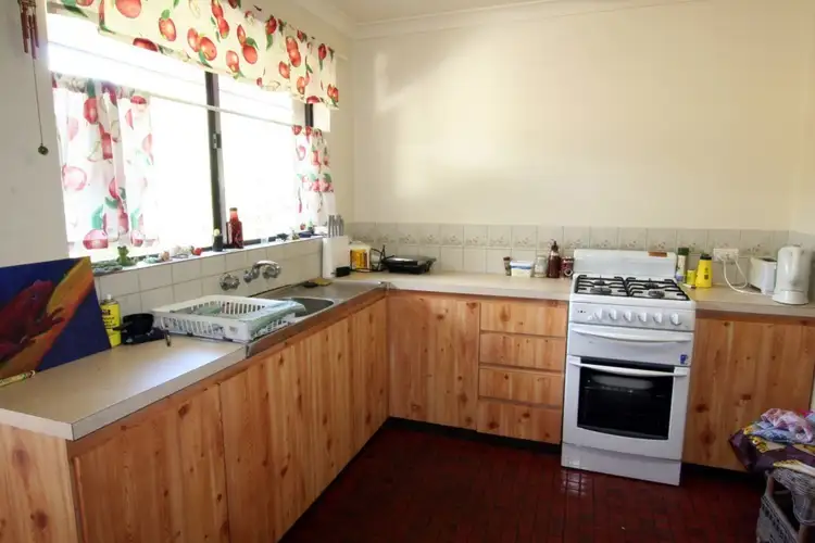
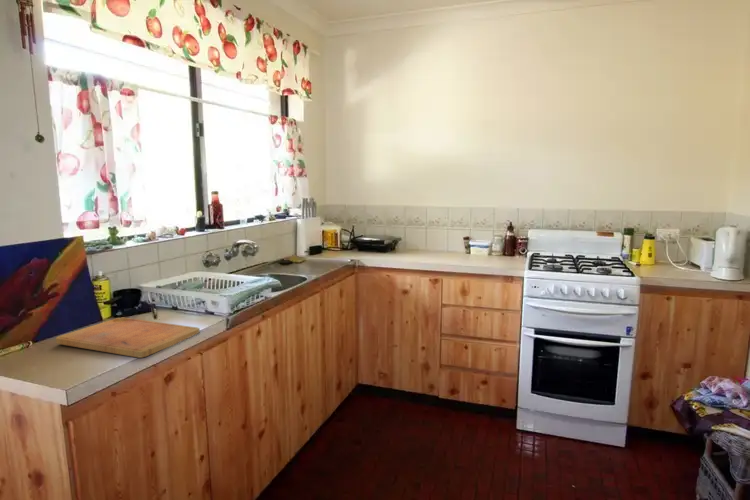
+ cutting board (130, 335)
